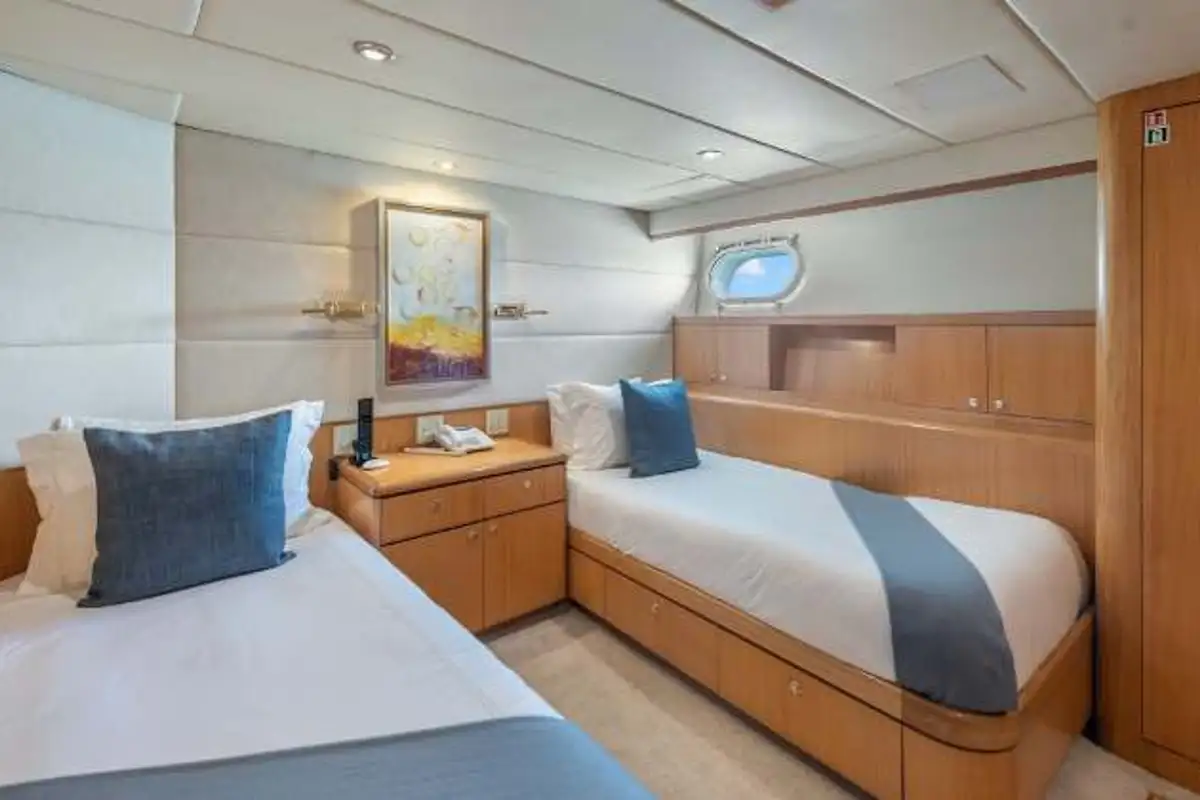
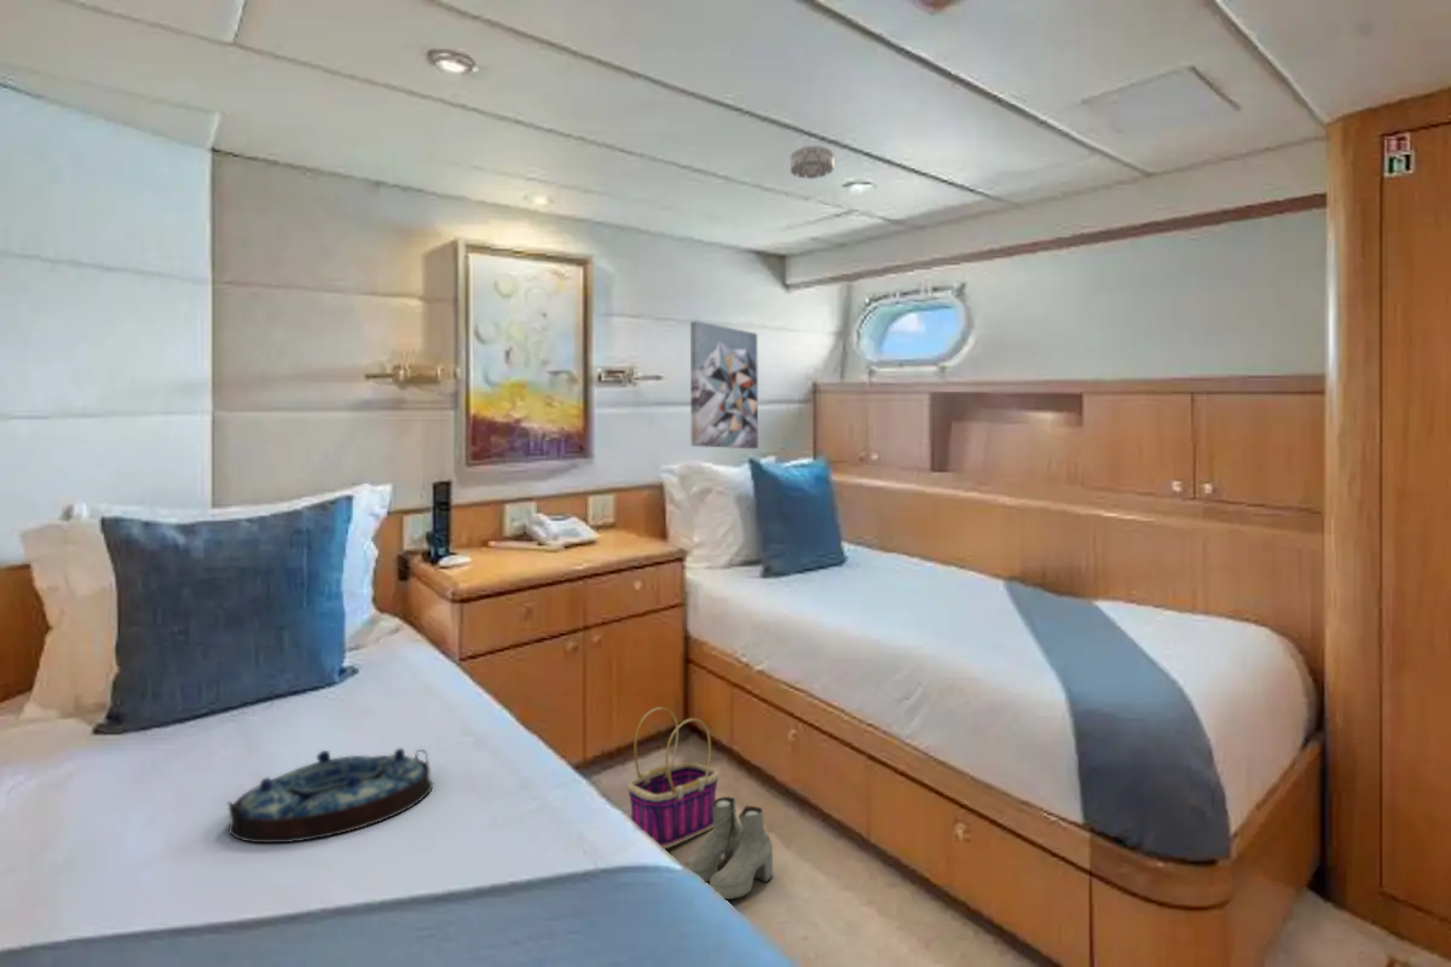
+ smoke detector (811, 161)
+ wall art (724, 387)
+ basket (674, 771)
+ boots (728, 844)
+ serving tray (336, 782)
